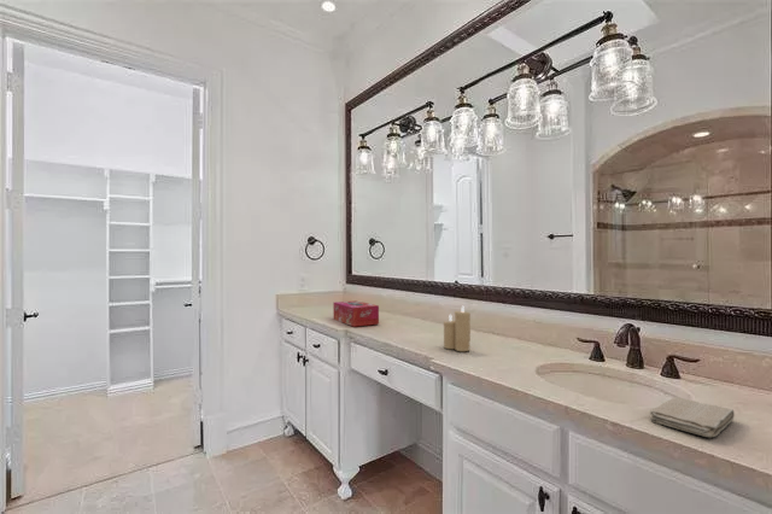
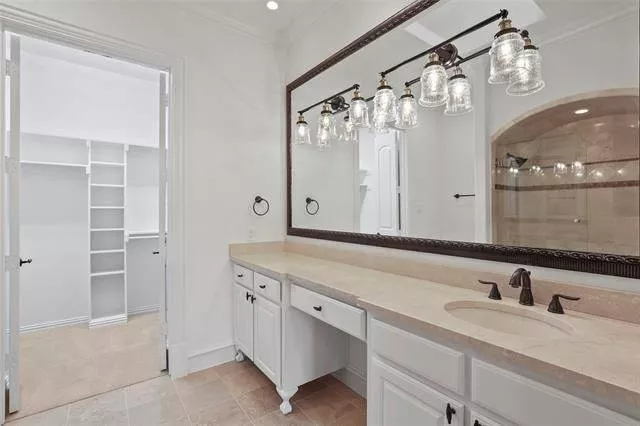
- tissue box (355, 313)
- washcloth (691, 414)
- candle (456, 326)
